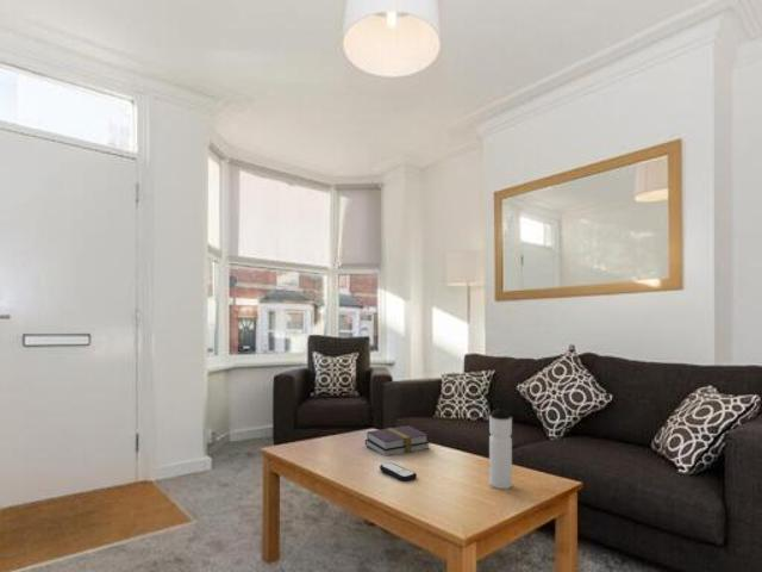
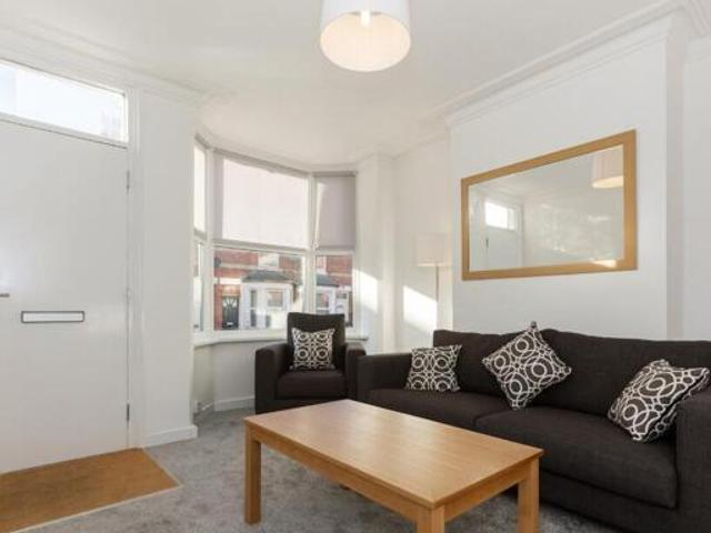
- remote control (396, 471)
- book (396, 440)
- water bottle (500, 444)
